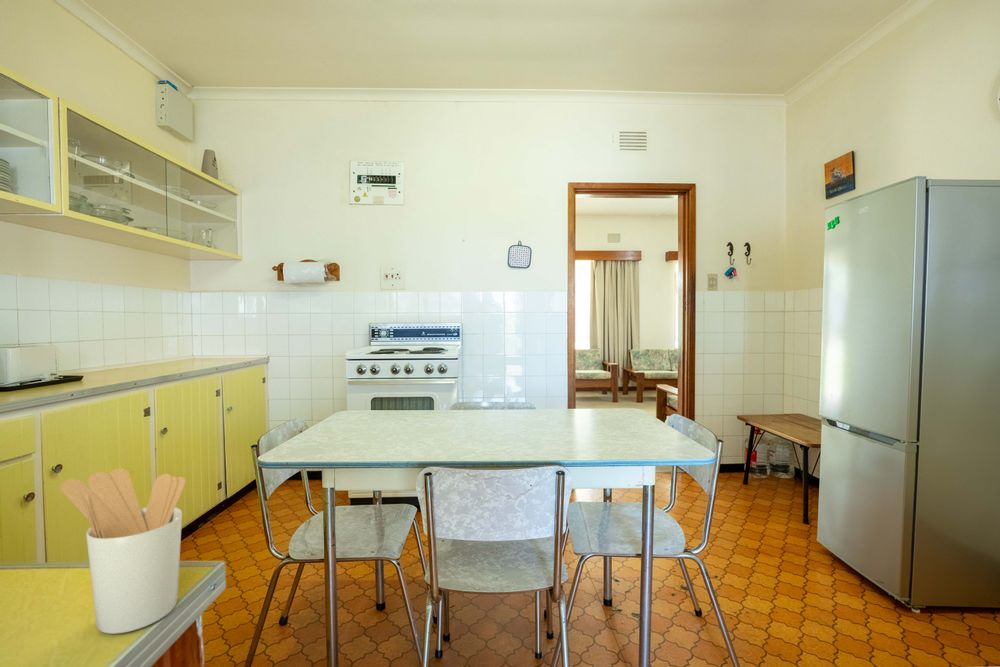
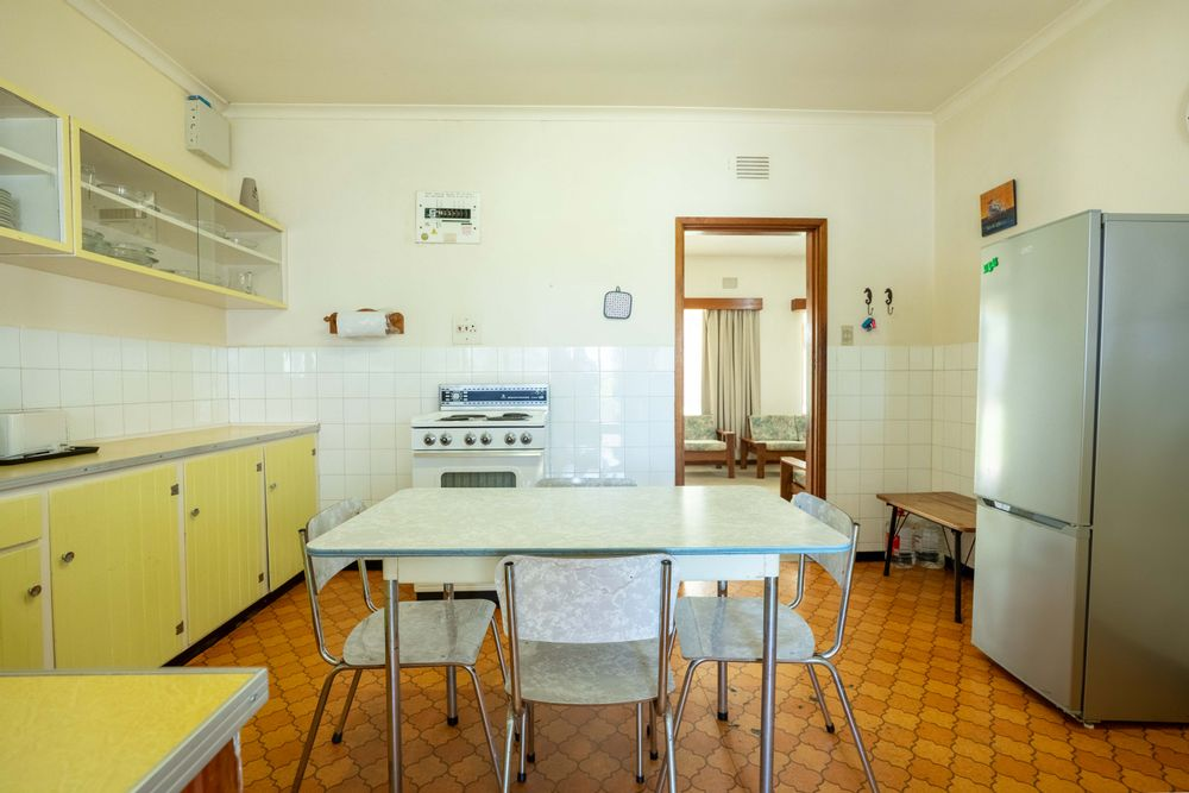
- utensil holder (123, 541)
